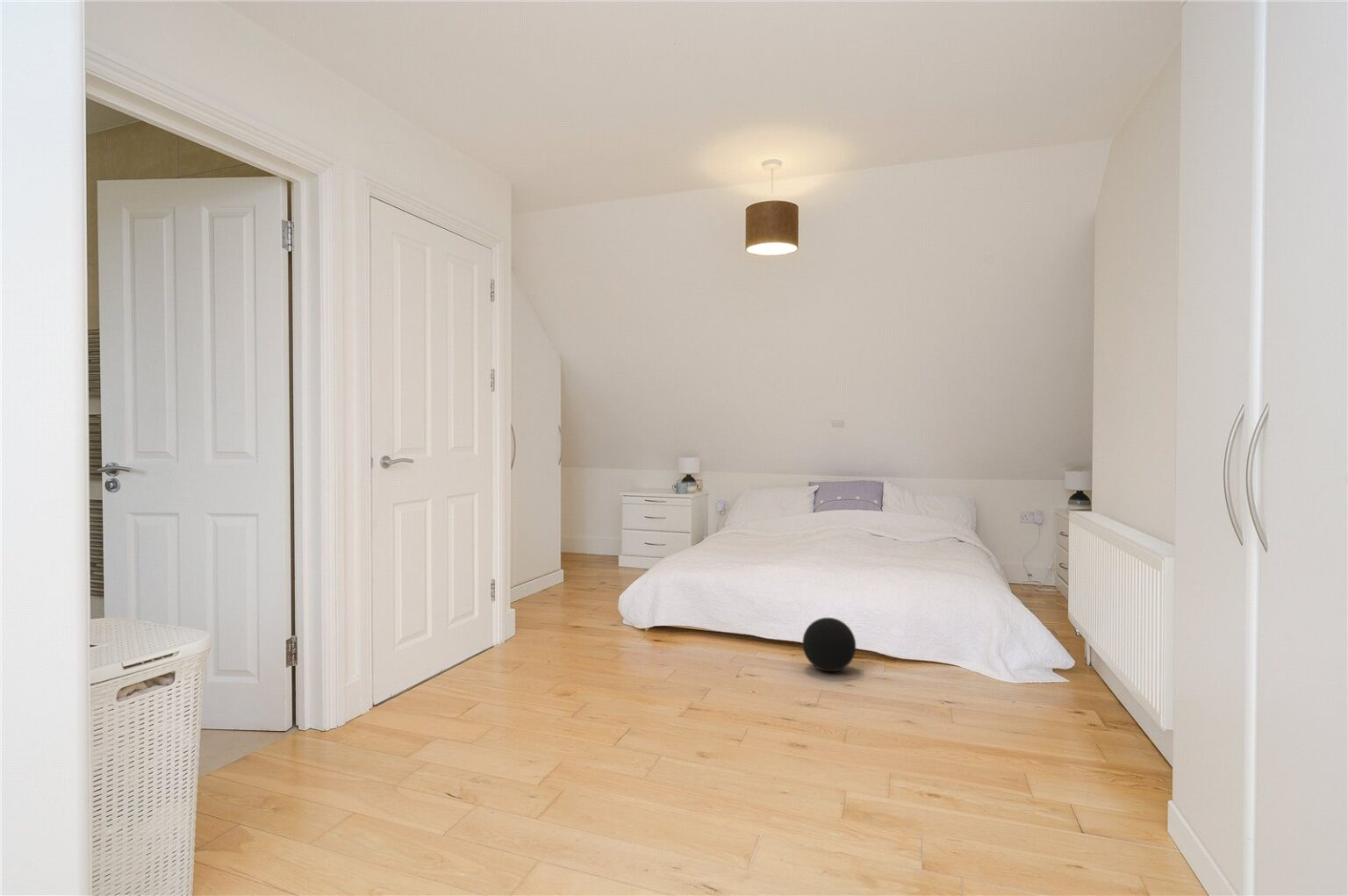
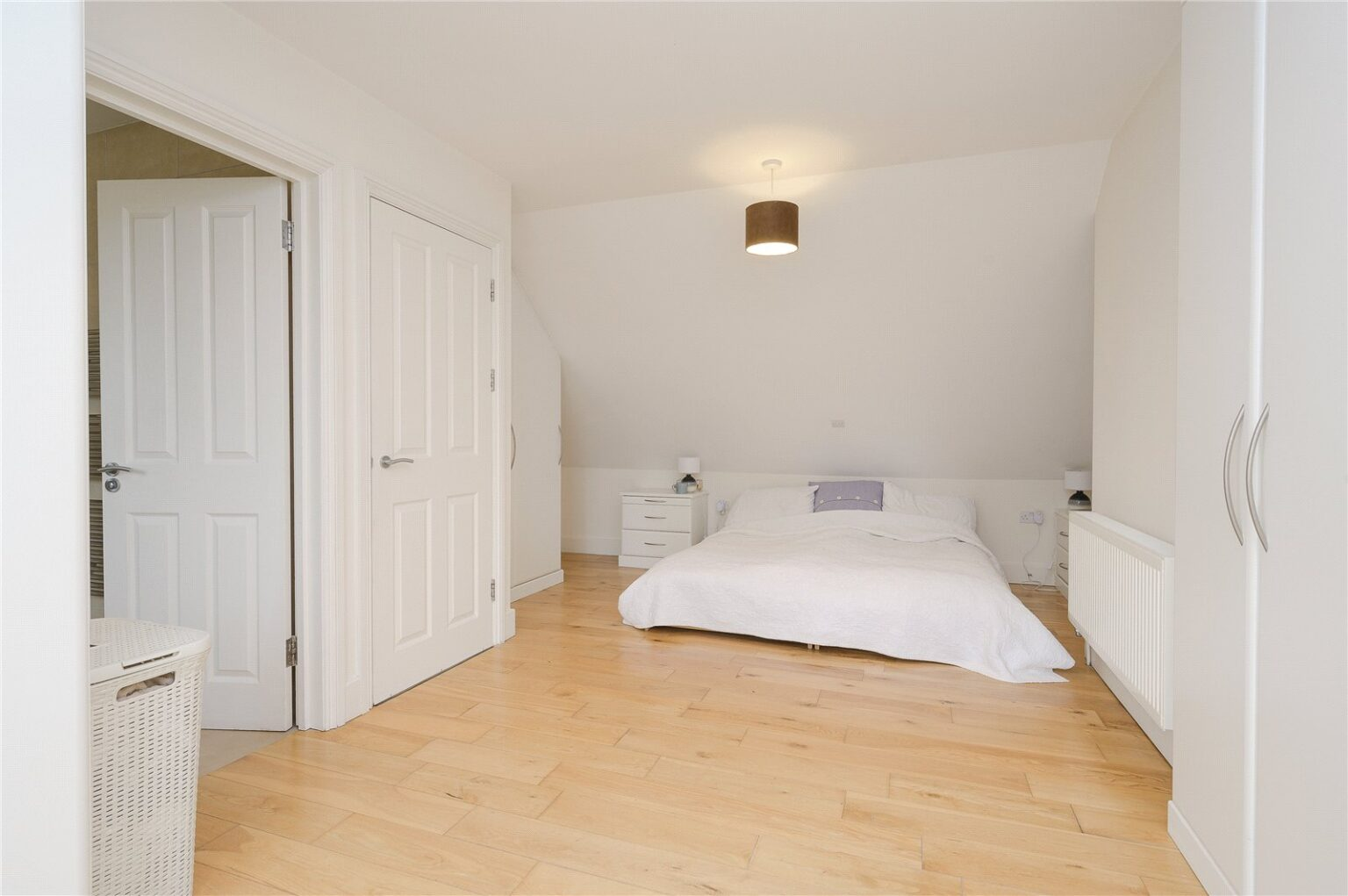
- ball (828, 644)
